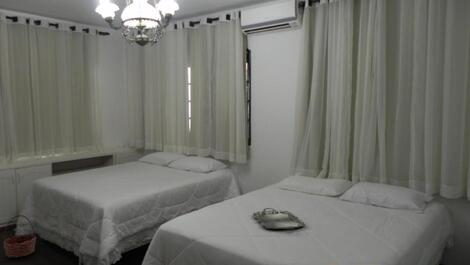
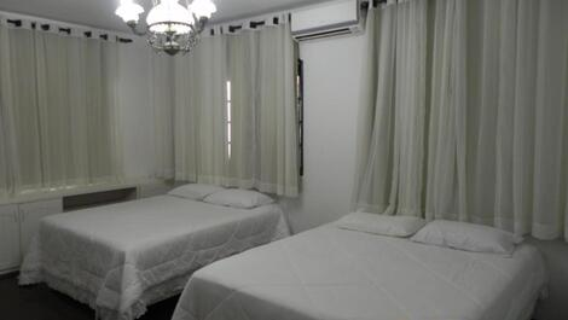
- serving tray (277, 219)
- basket (21, 235)
